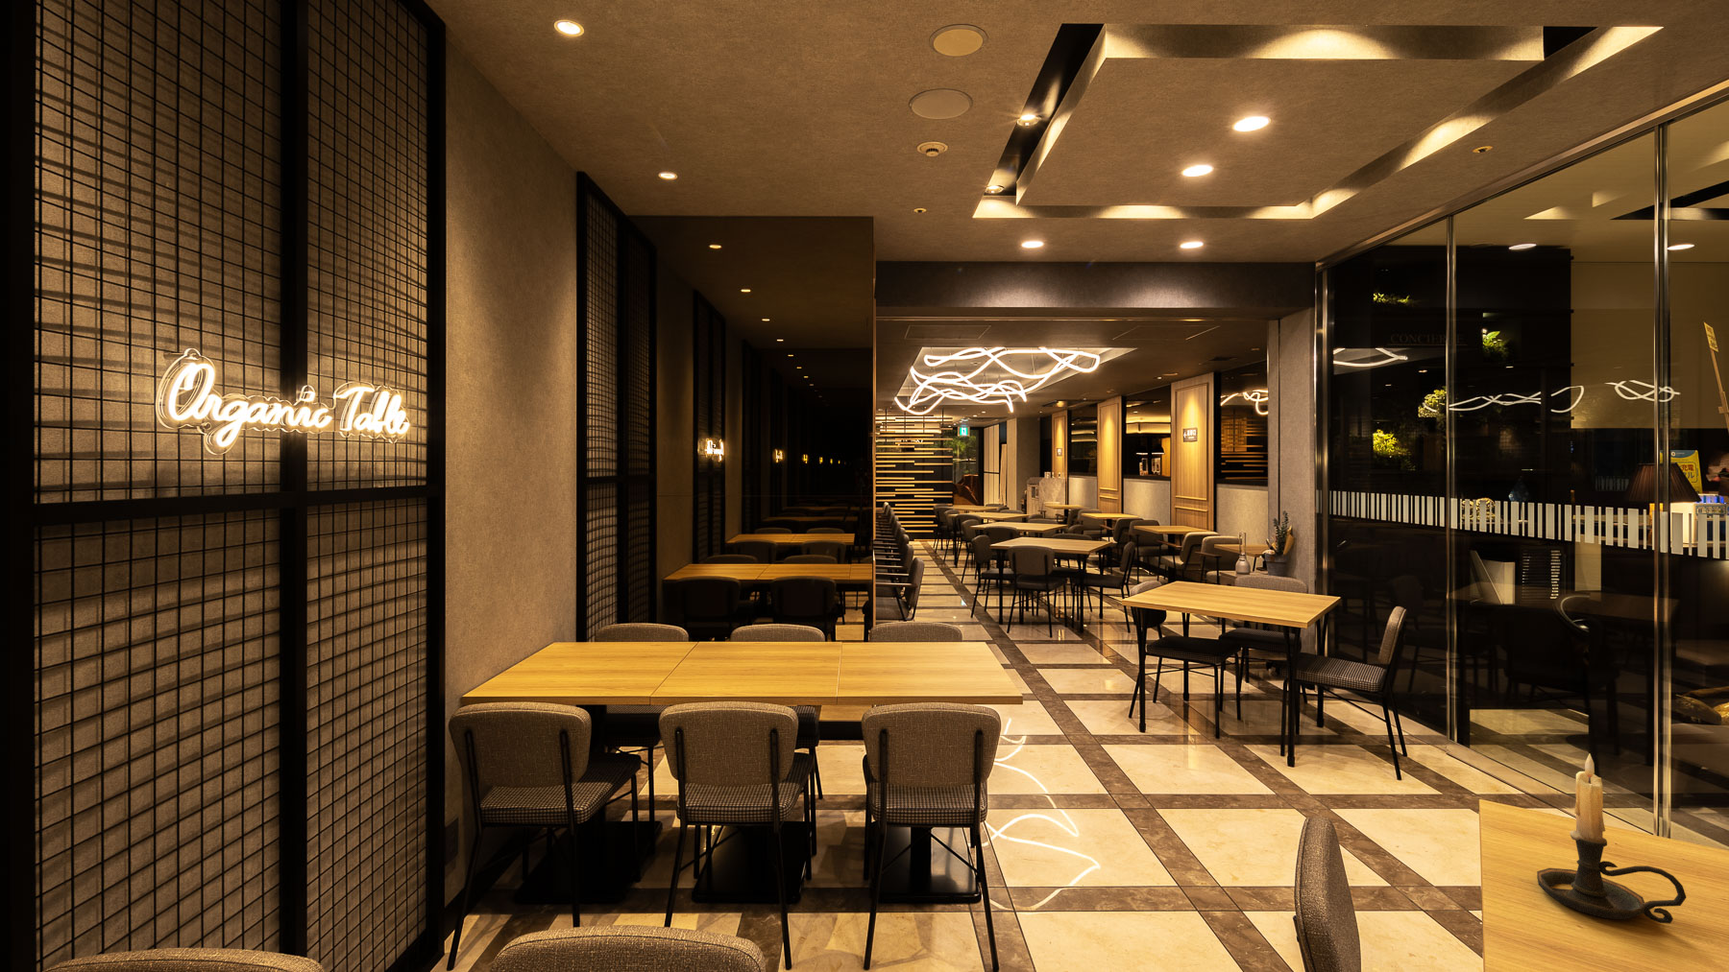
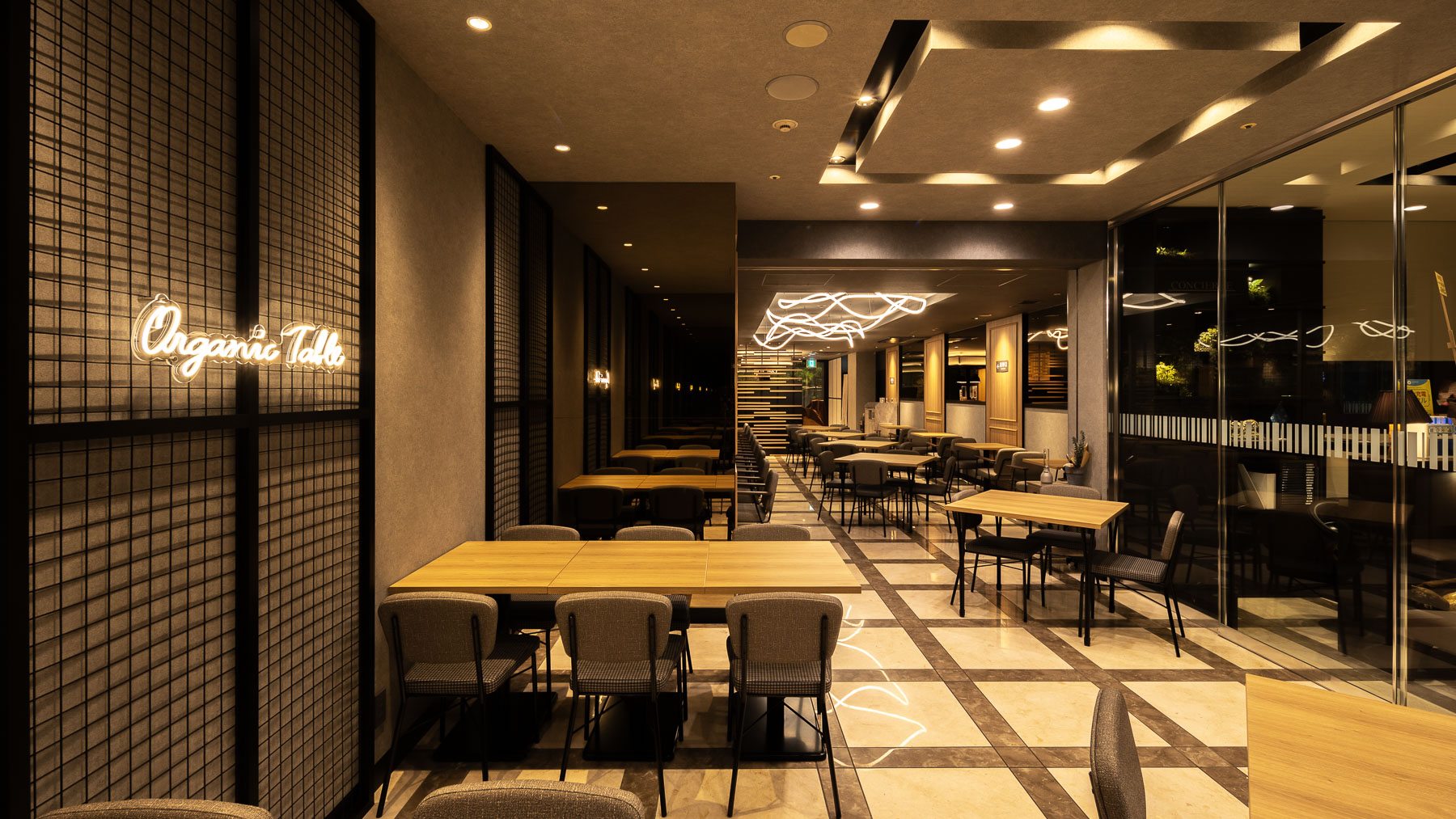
- candle holder (1604, 830)
